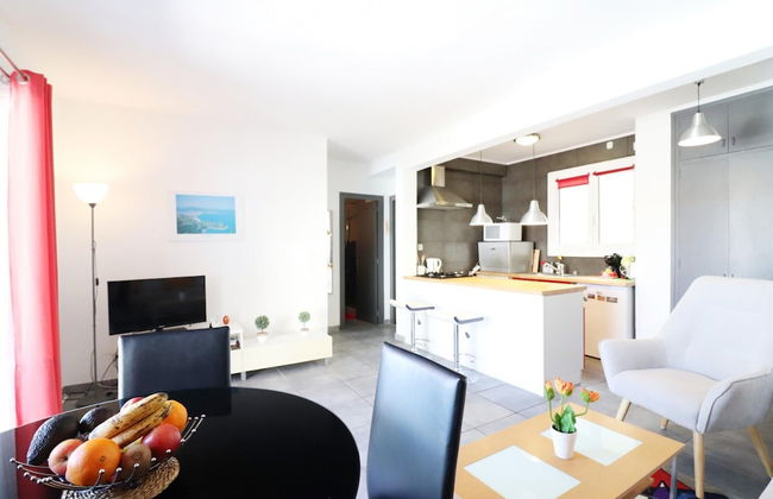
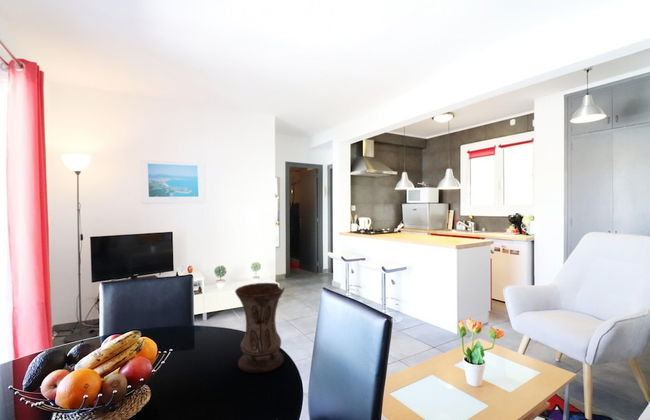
+ vase (260, 325)
